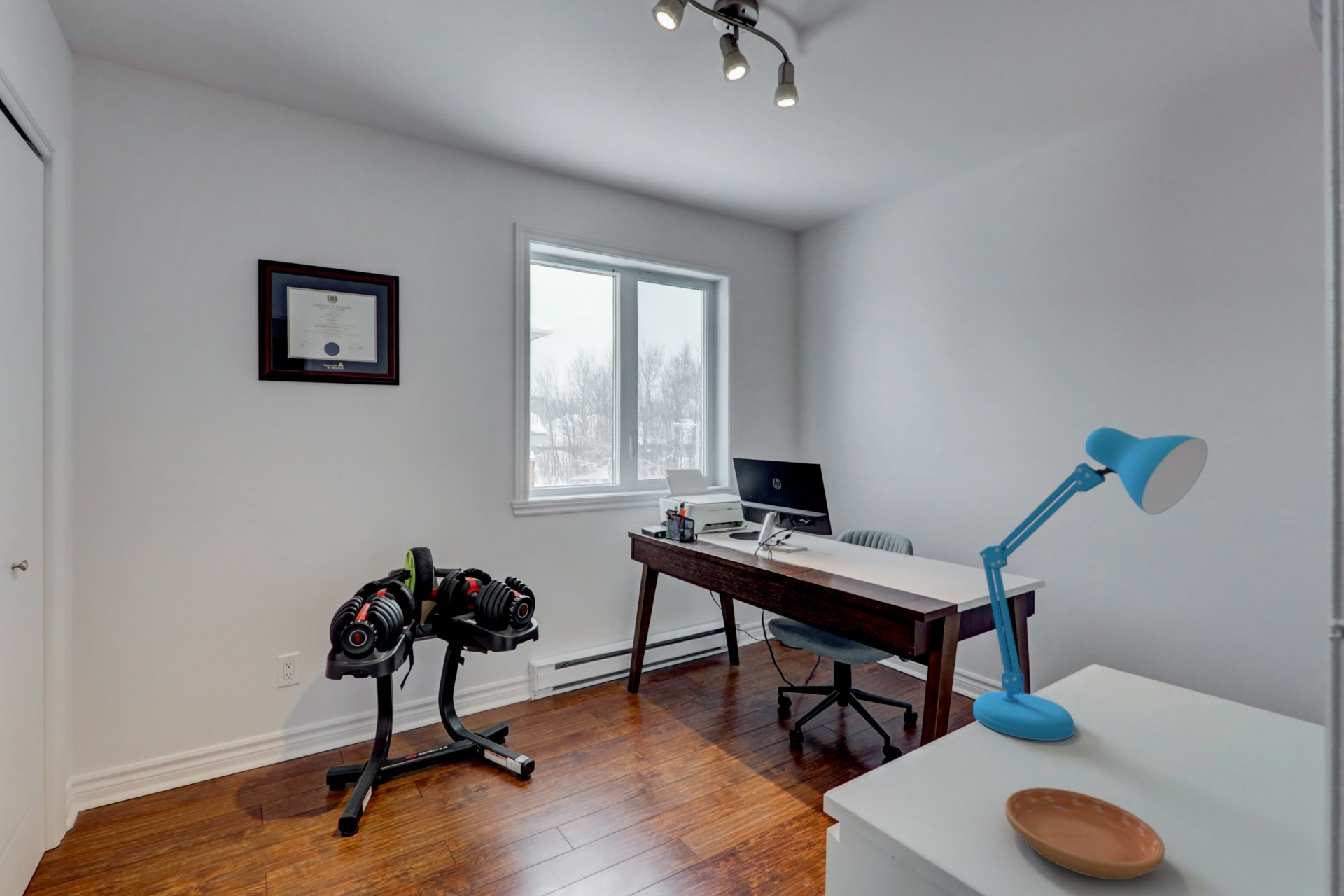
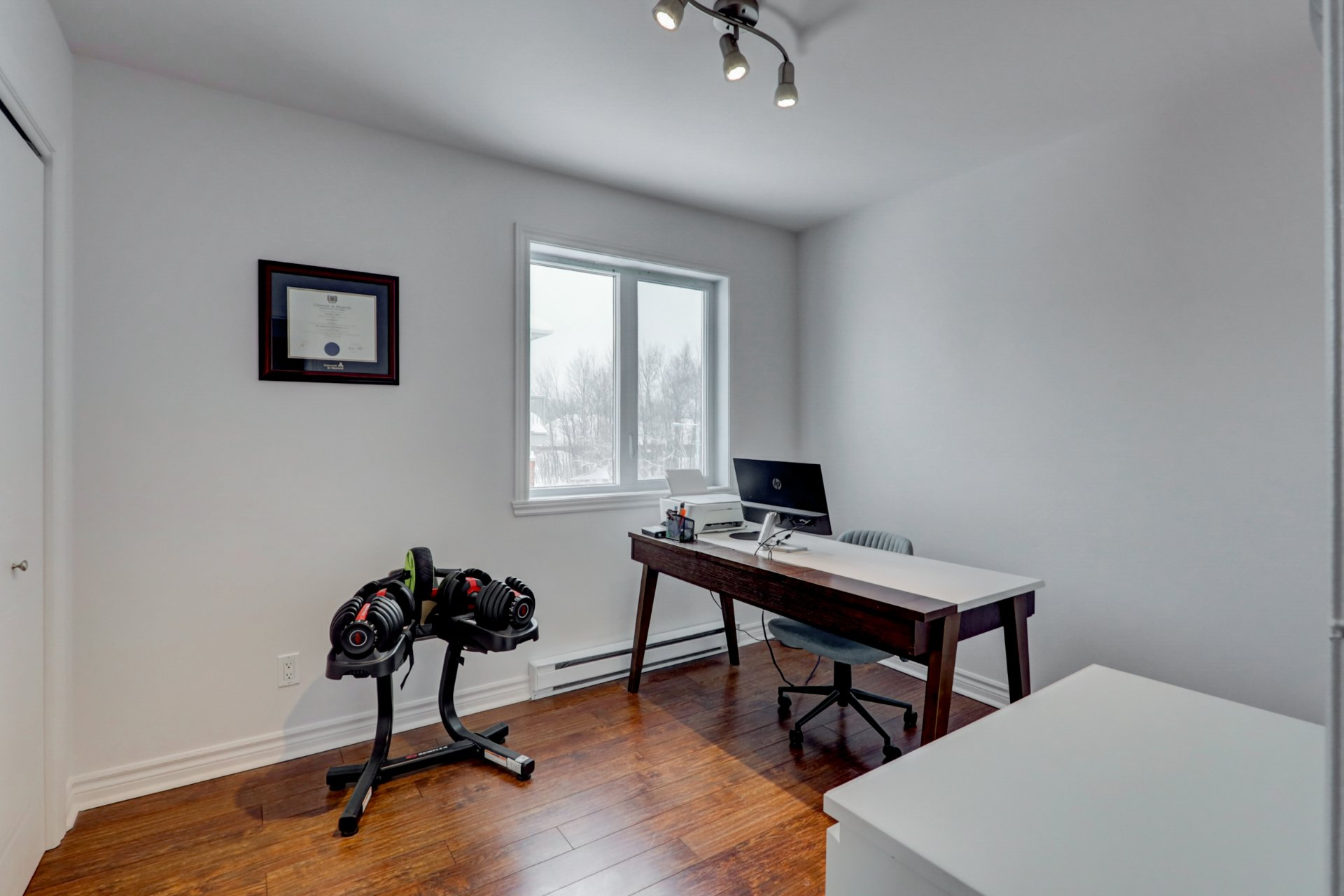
- saucer (1080, 833)
- desk lamp (1027, 538)
